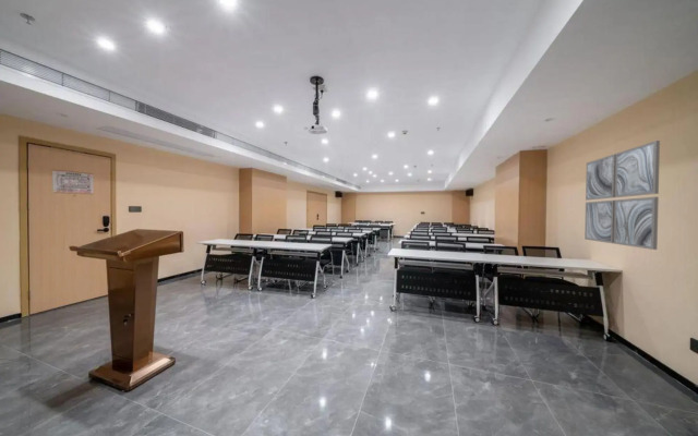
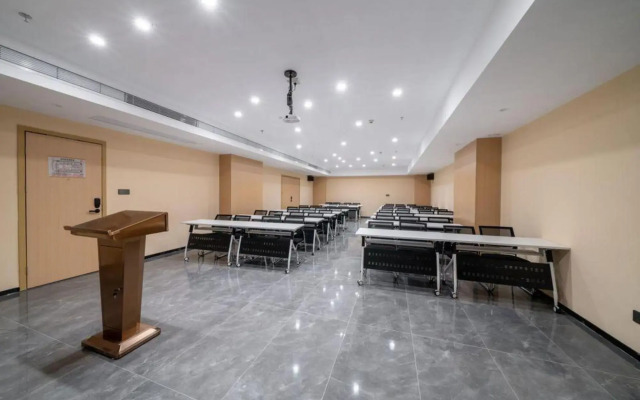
- wall art (615, 199)
